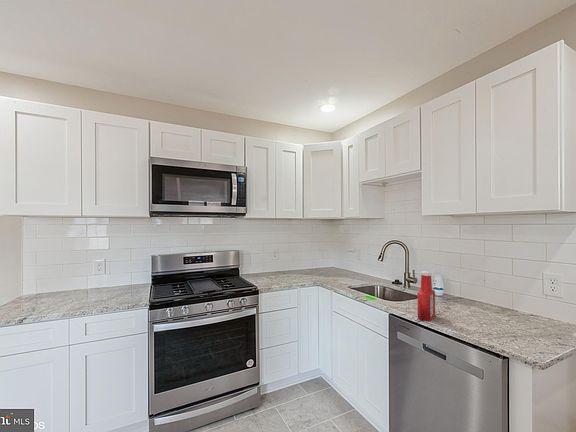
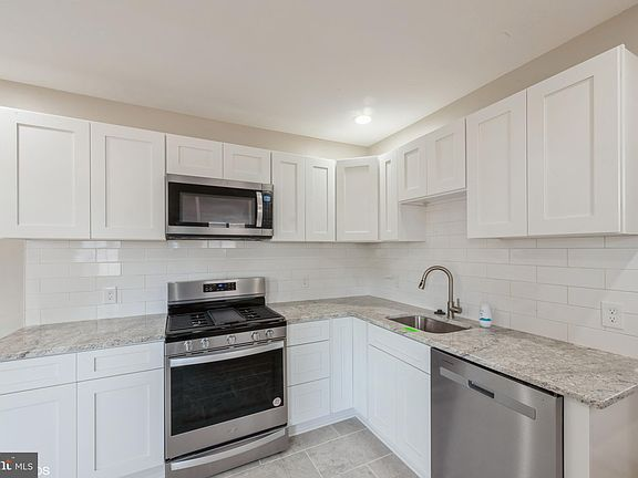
- soap bottle (426, 294)
